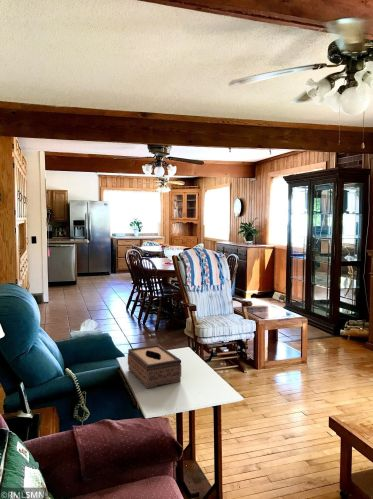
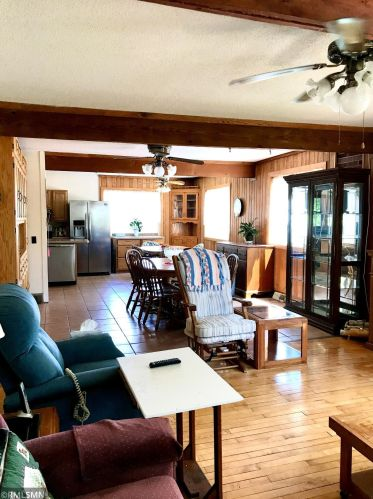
- tissue box (153, 364)
